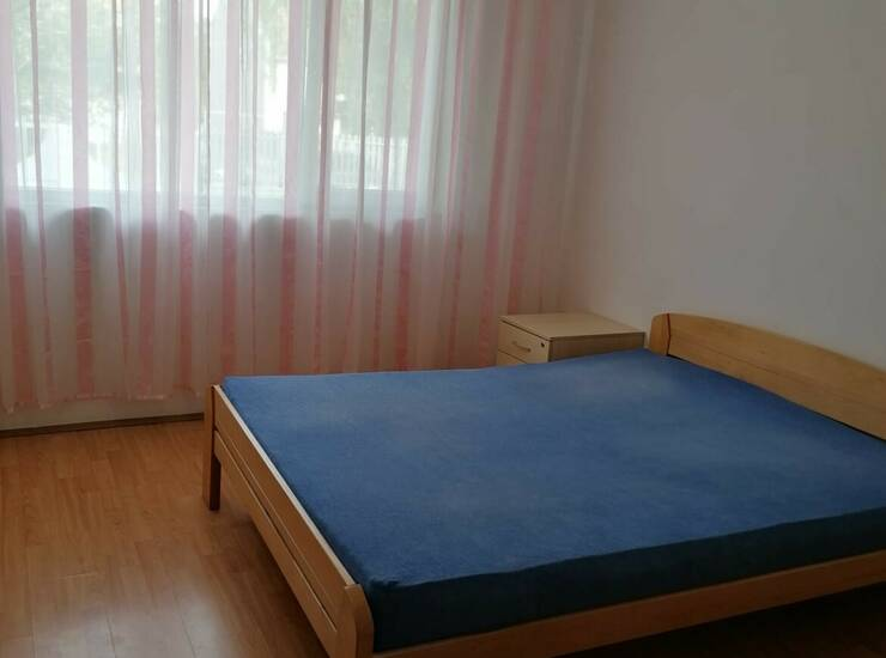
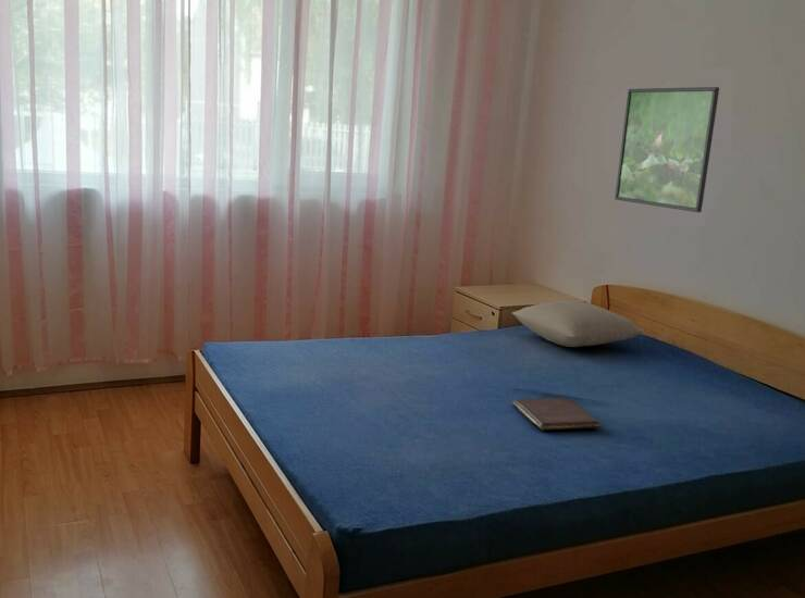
+ pillow (577, 323)
+ book (555, 412)
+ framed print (662, 147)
